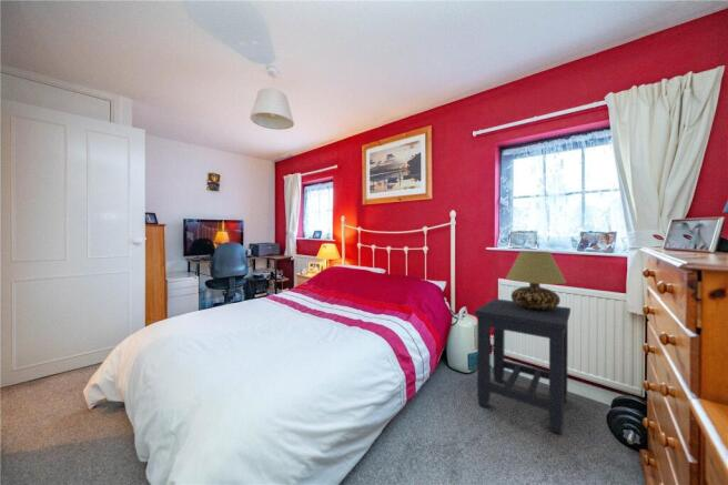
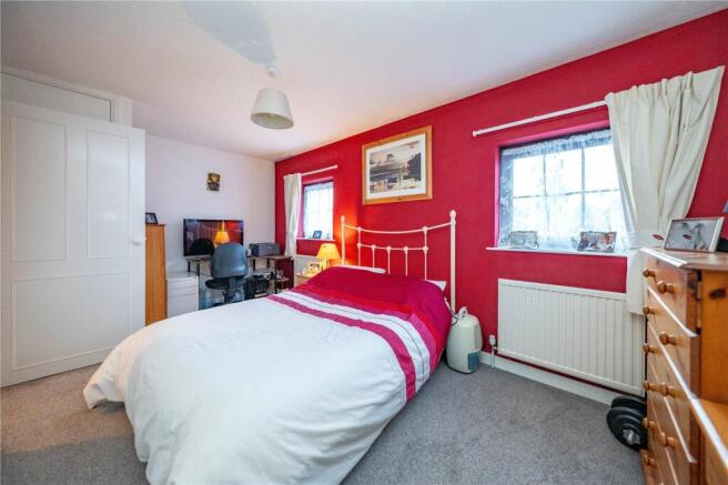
- side table (520, 364)
- table lamp (534, 279)
